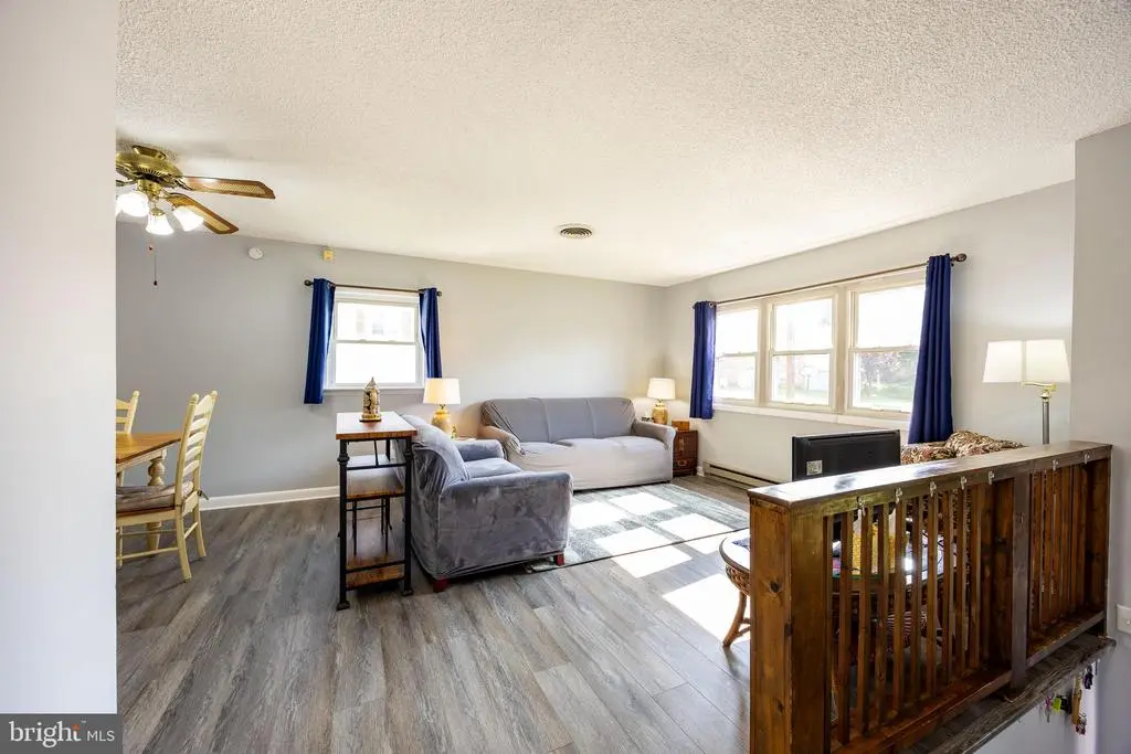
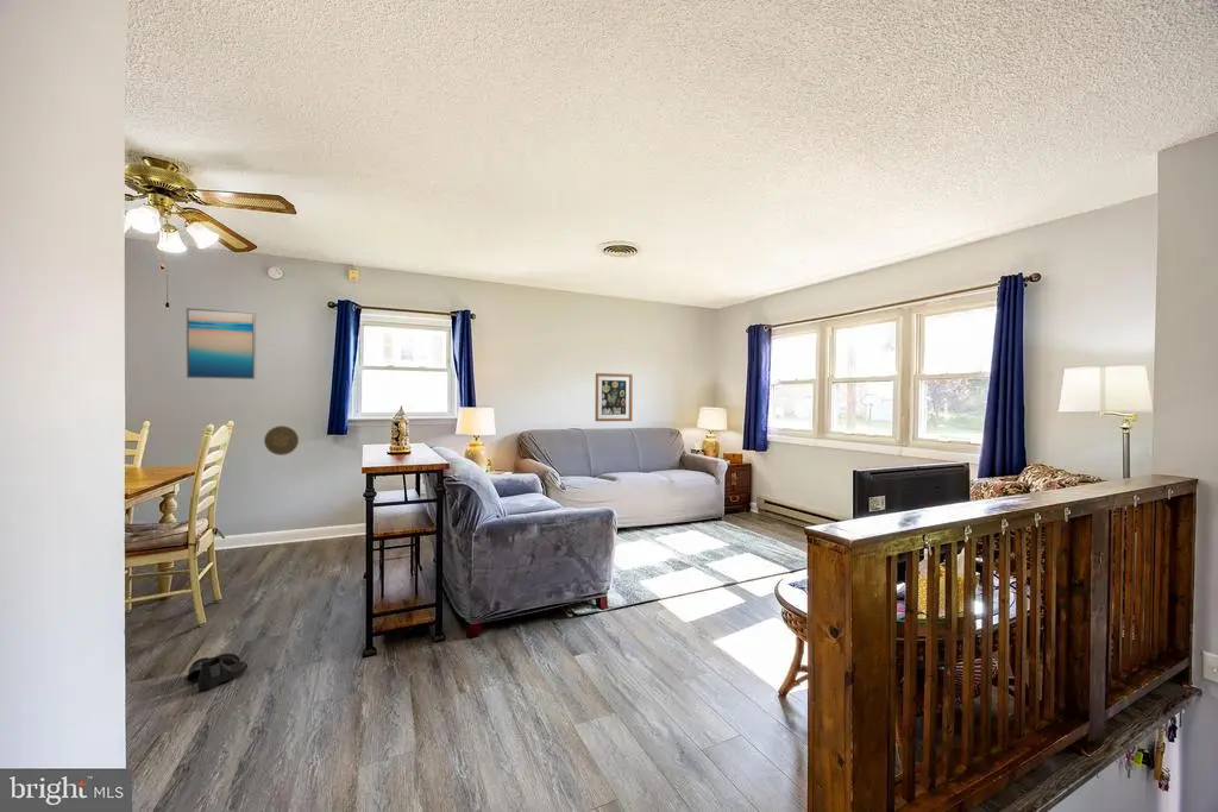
+ decorative plate (281, 440)
+ boots (213, 662)
+ wall art (614, 397)
+ wall art (221, 344)
